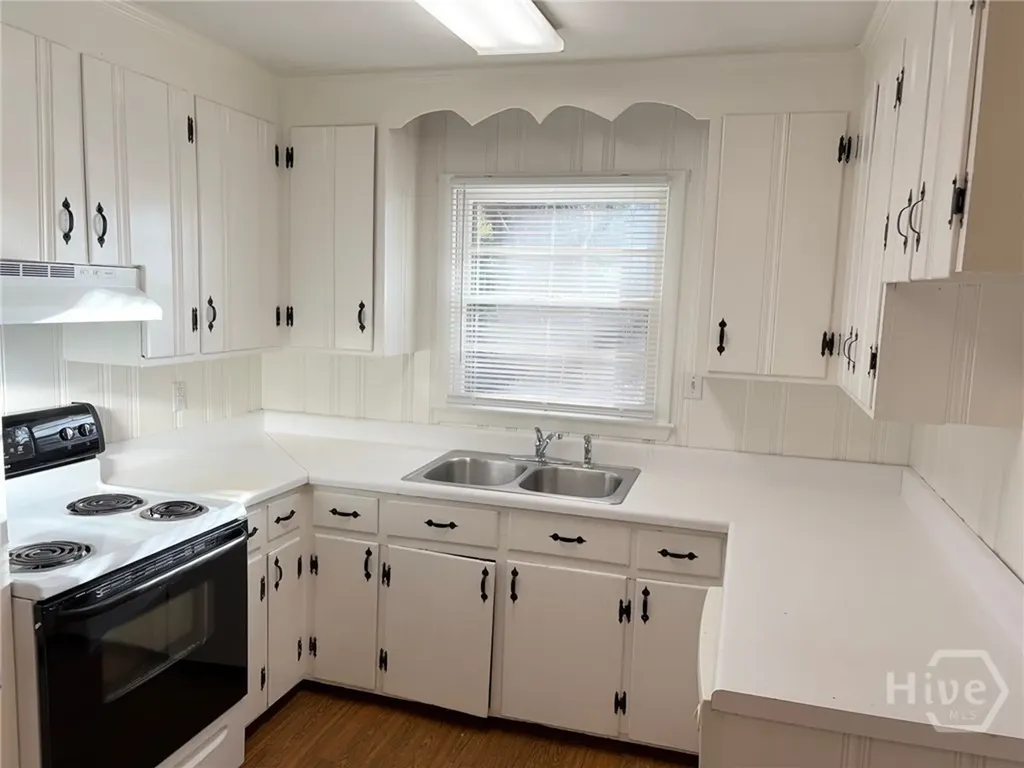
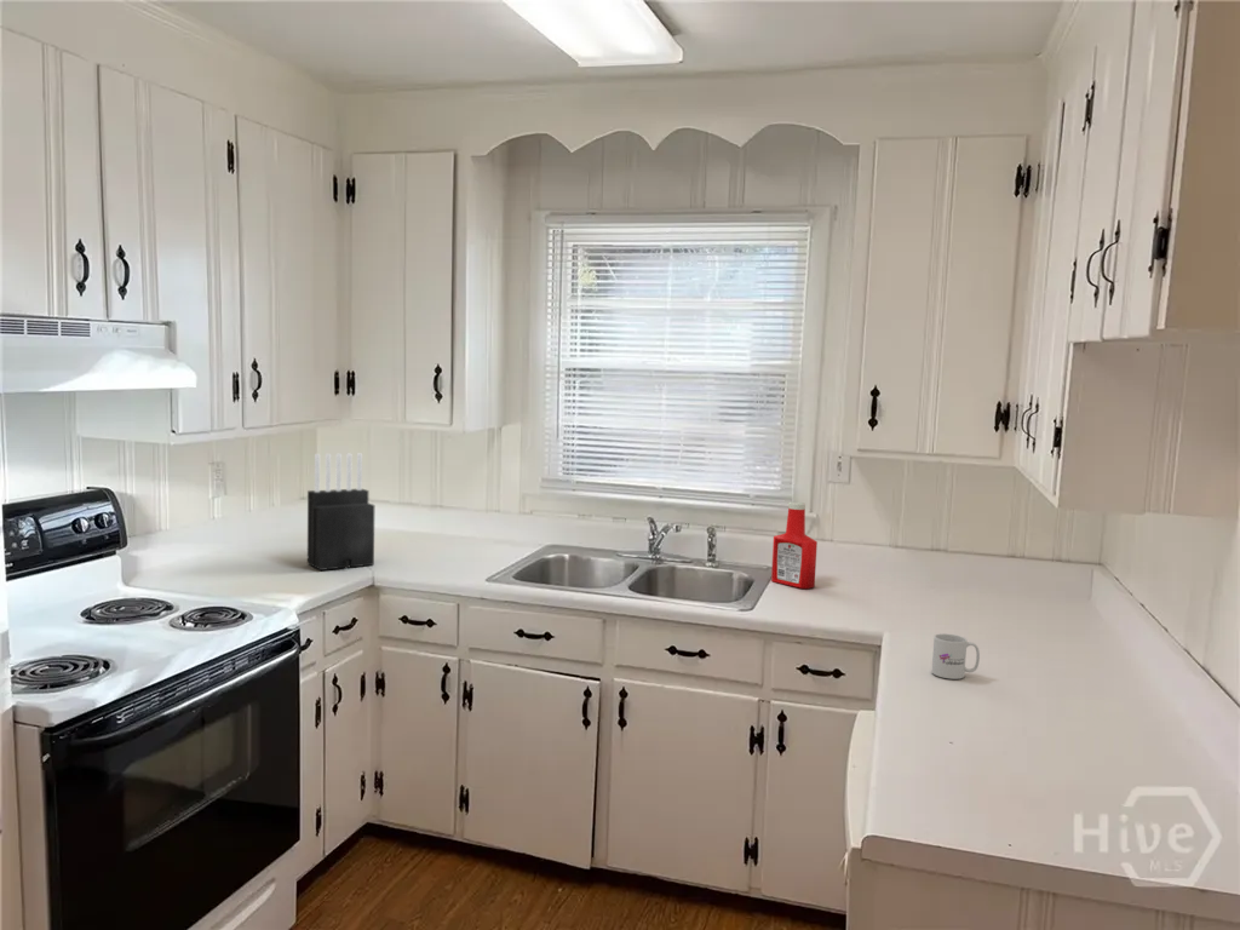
+ knife block (341, 510)
+ soap bottle (794, 542)
+ mug (955, 656)
